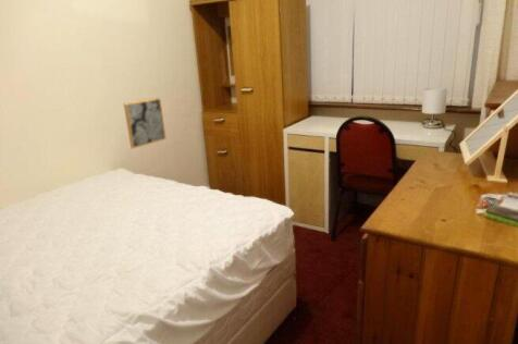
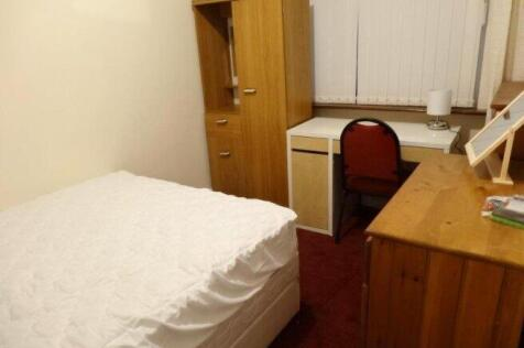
- wall art (146, 122)
